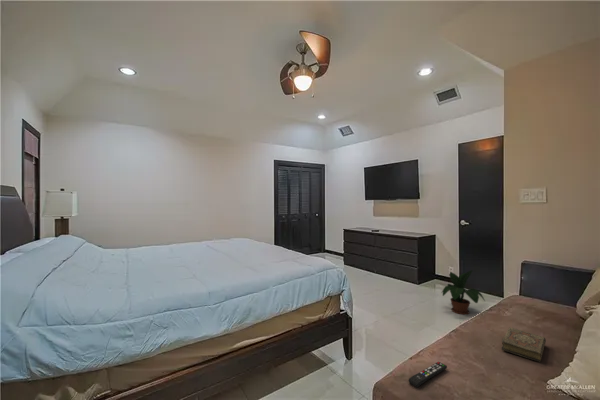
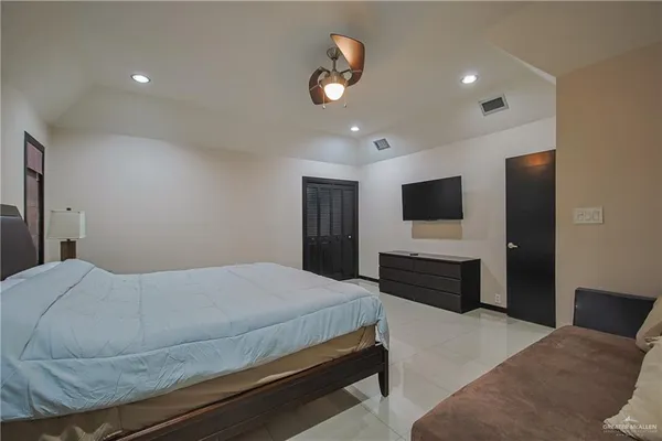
- book (523, 343)
- remote control (428, 373)
- potted plant (459, 289)
